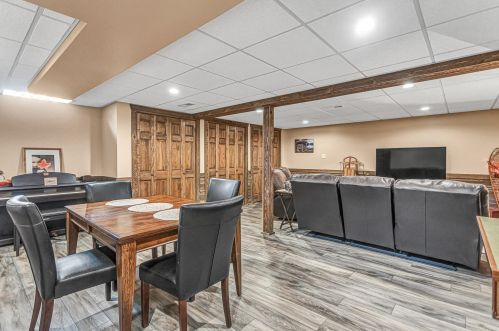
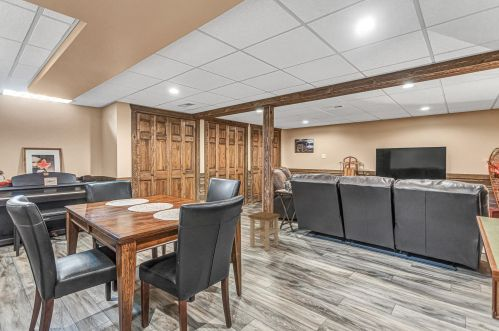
+ stool (263, 230)
